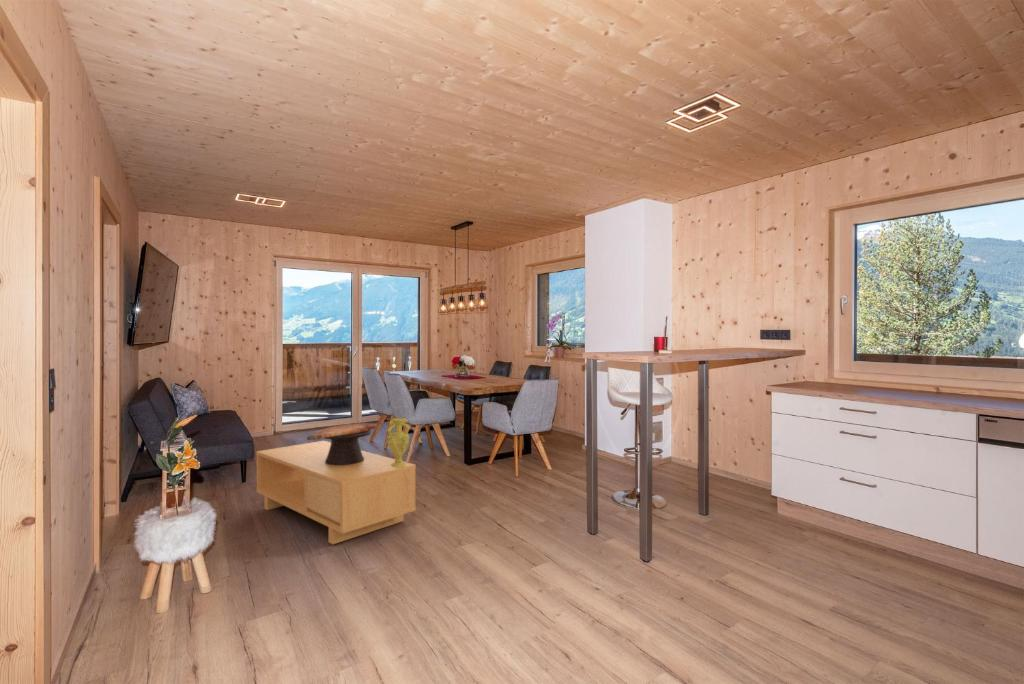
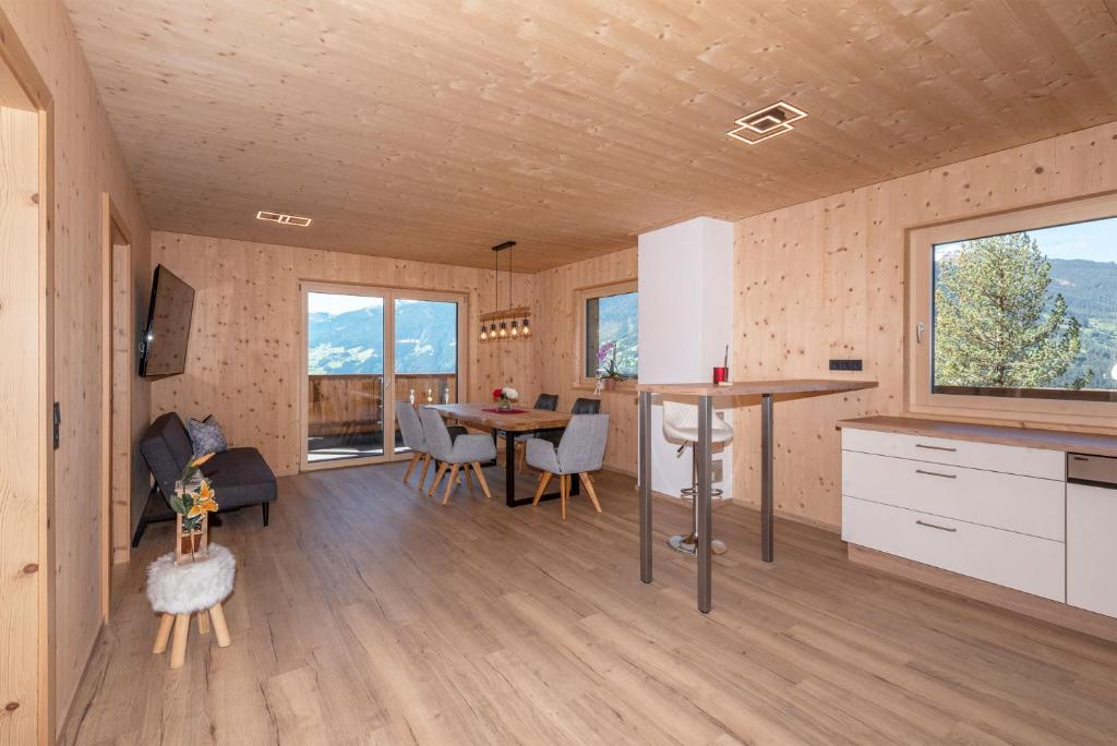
- coffee table (331, 486)
- vase (398, 441)
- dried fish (341, 444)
